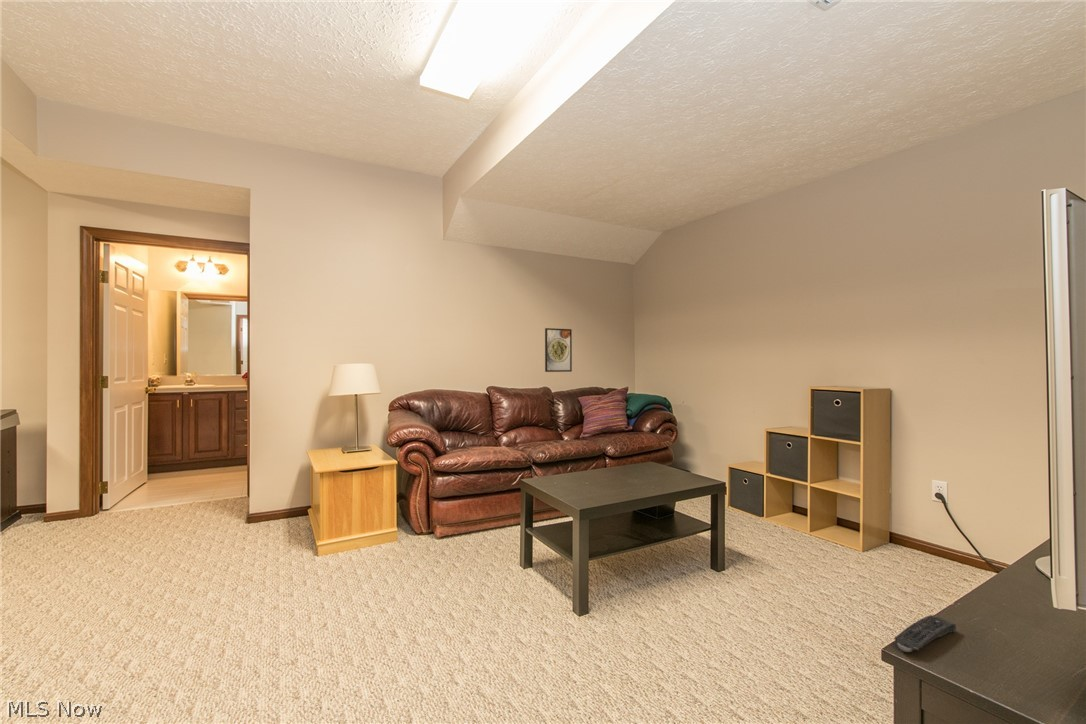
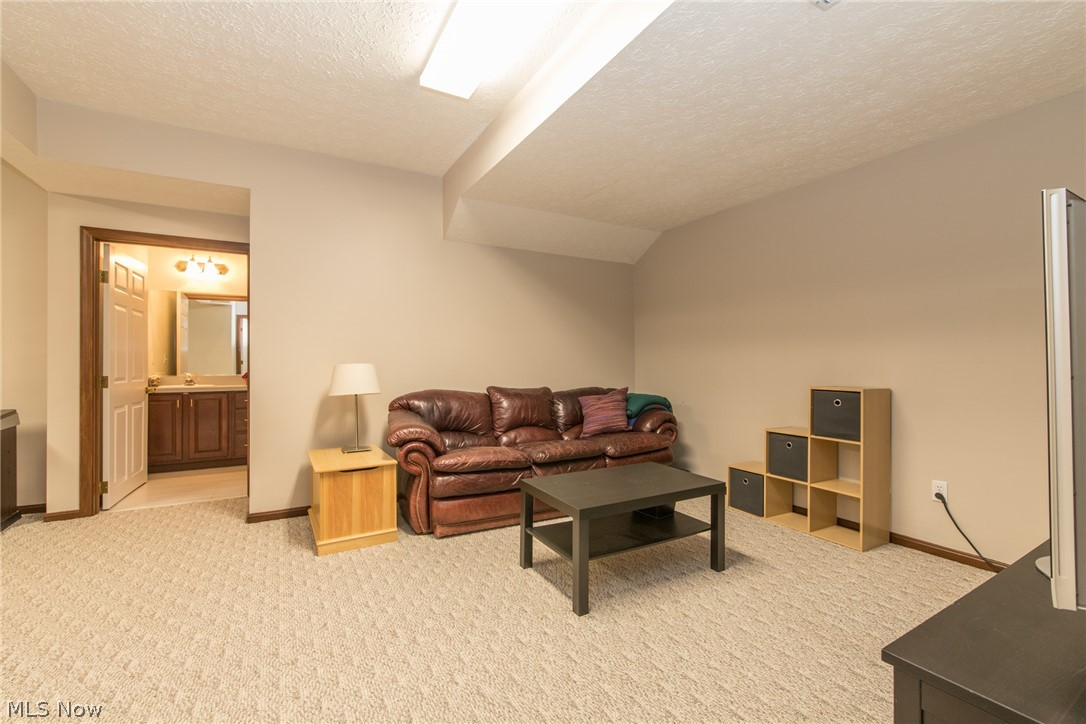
- remote control (924, 633)
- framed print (558, 350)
